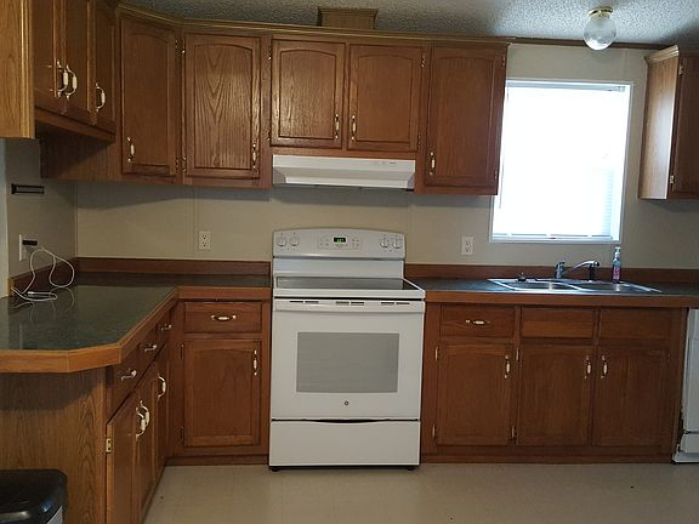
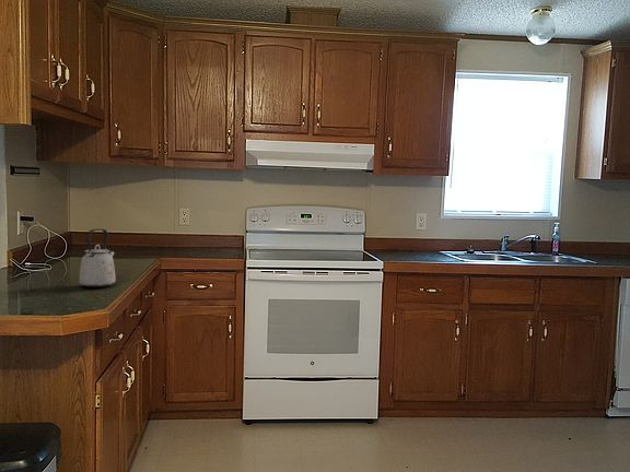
+ kettle (101, 257)
